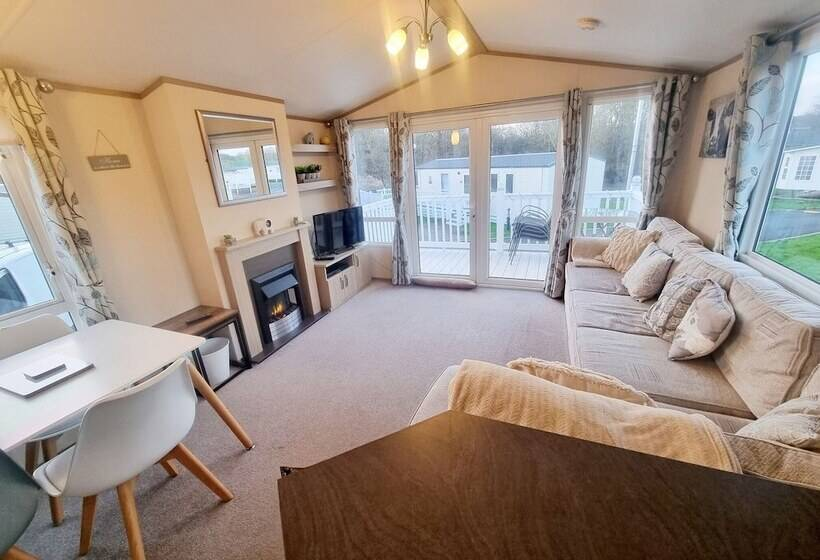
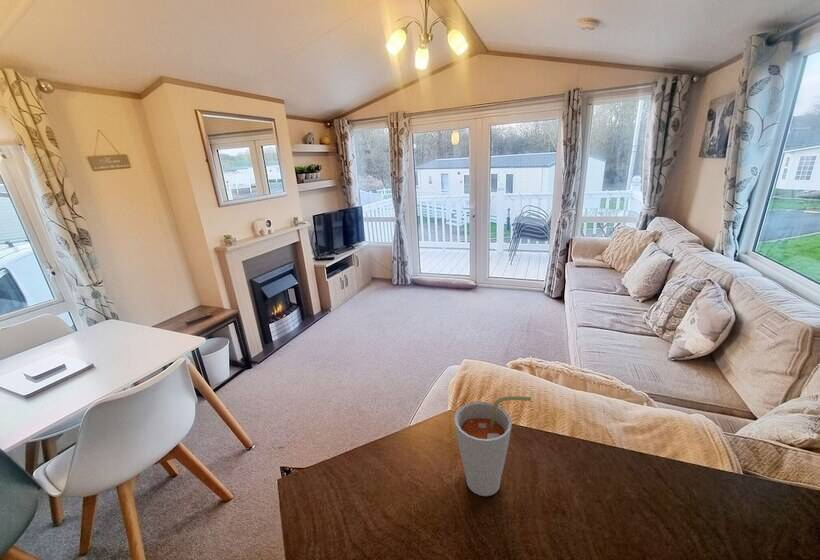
+ cup (491, 443)
